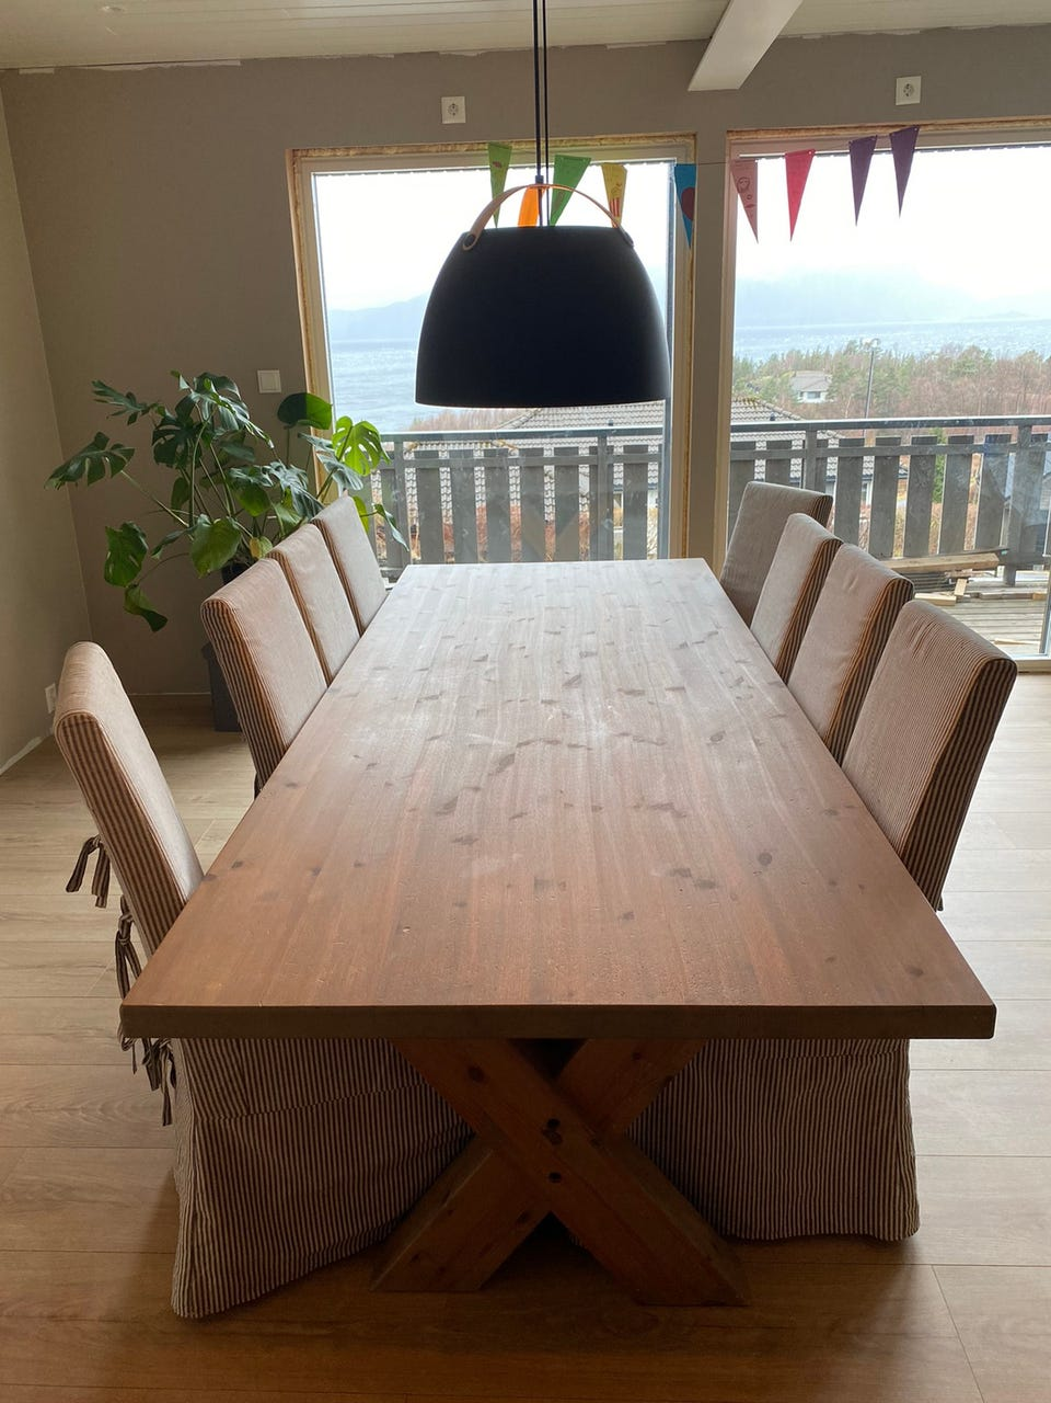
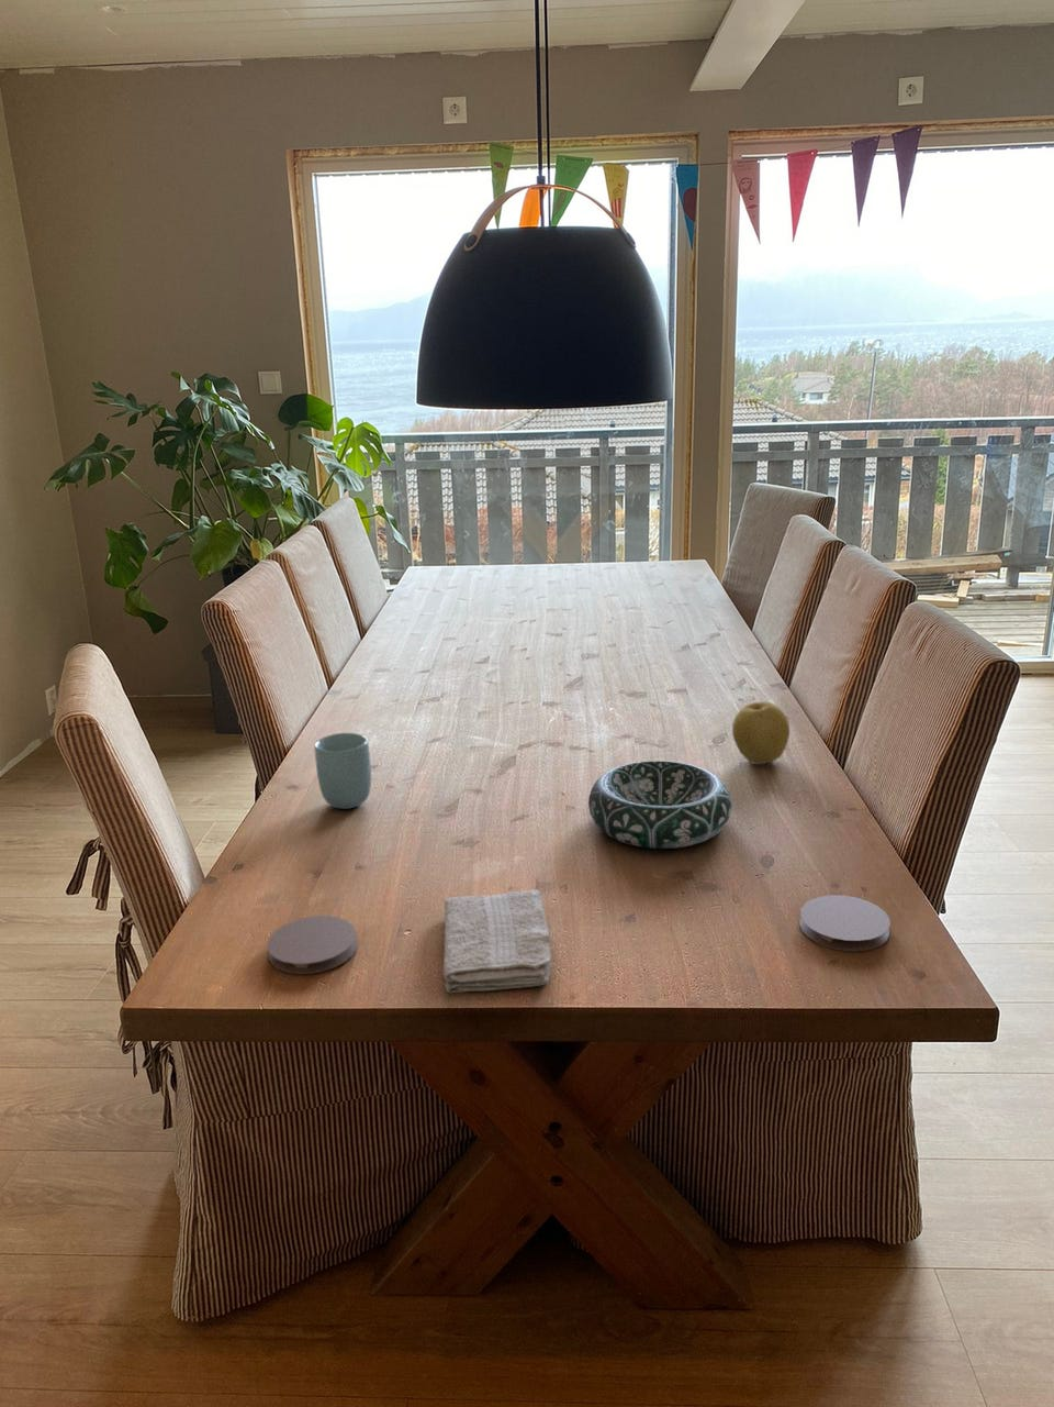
+ coaster (312, 943)
+ decorative bowl (659, 803)
+ coaster (845, 921)
+ cup (343, 773)
+ fruit (760, 732)
+ washcloth (494, 935)
